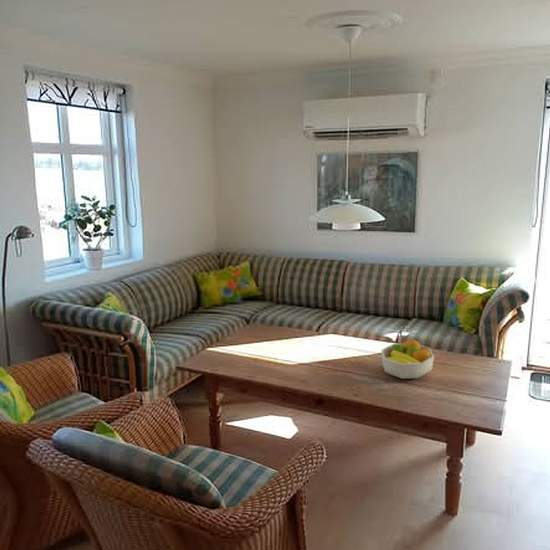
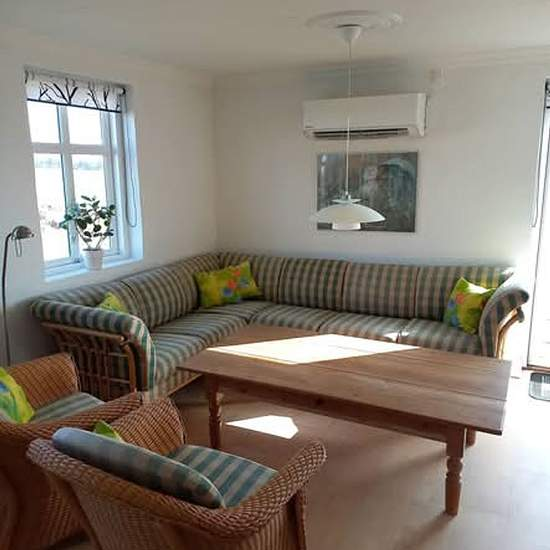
- fruit bowl (407, 357)
